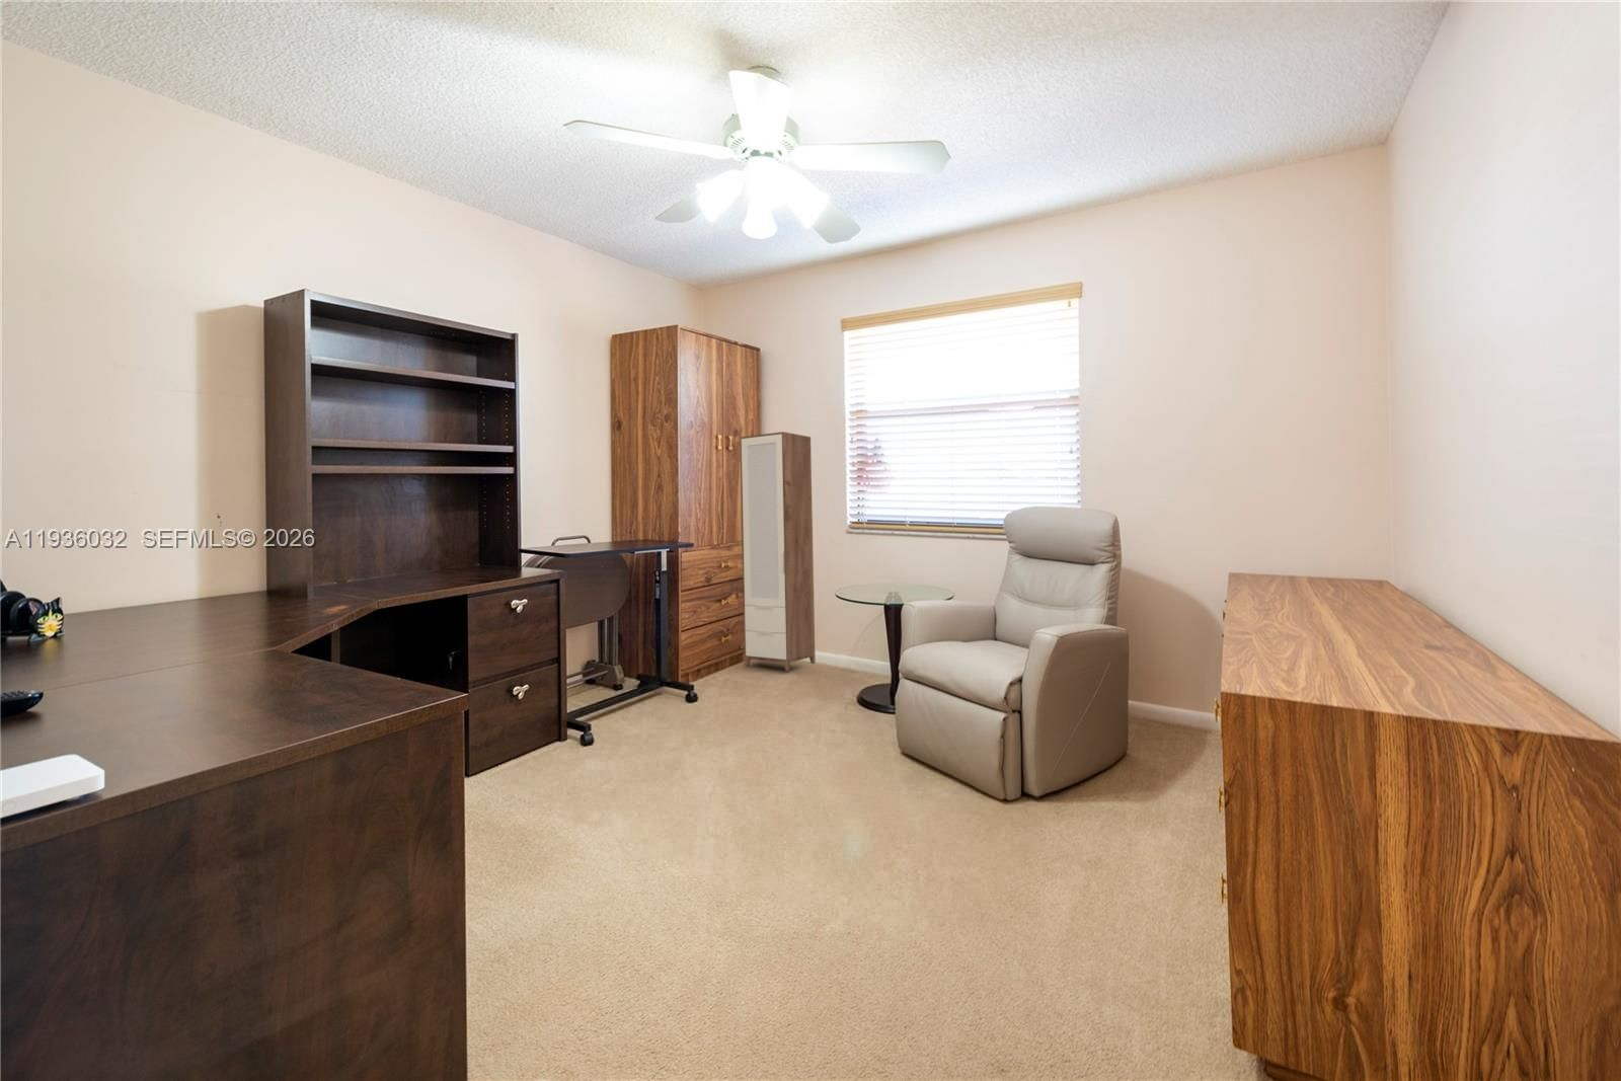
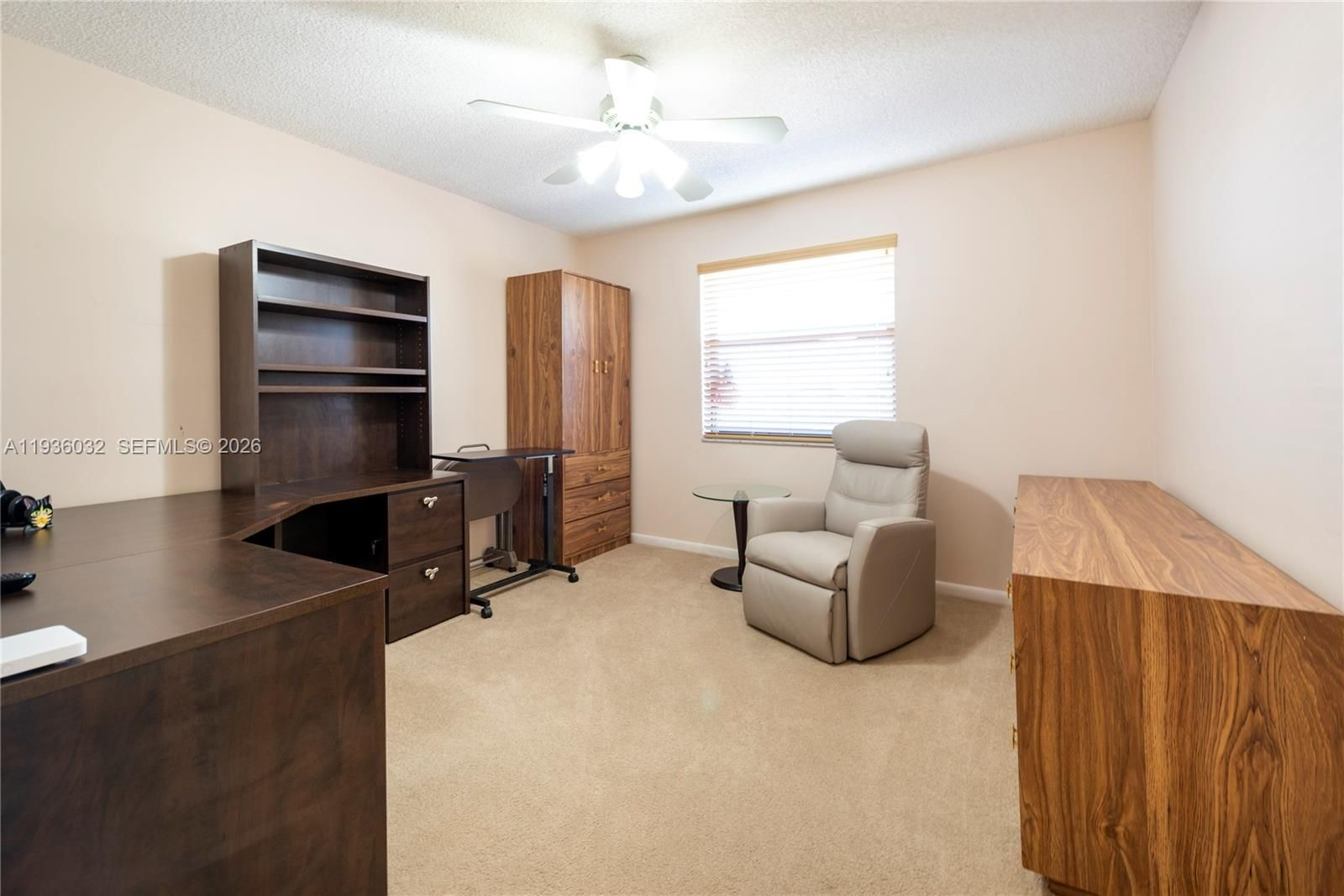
- cabinet (777, 550)
